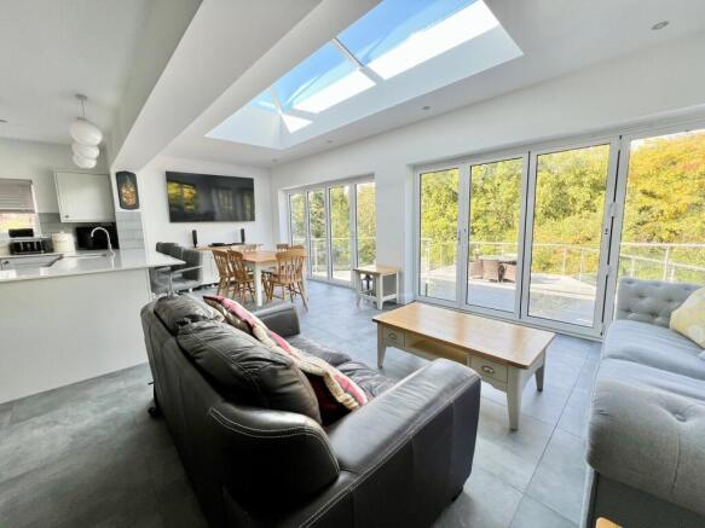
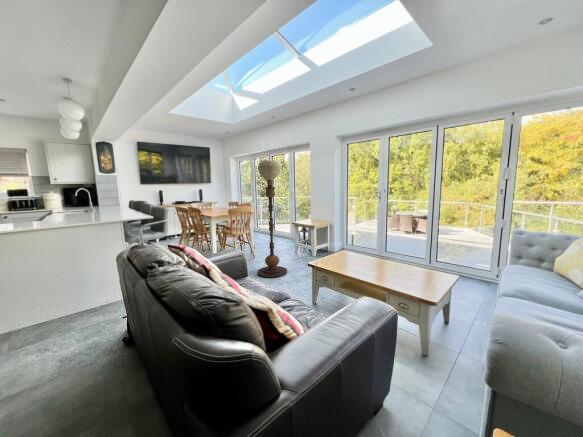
+ floor lamp (270, 218)
